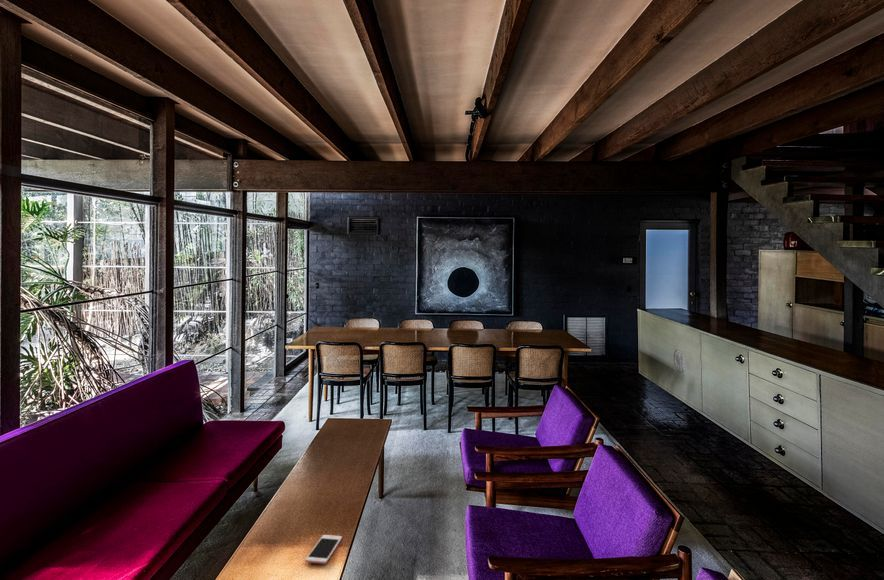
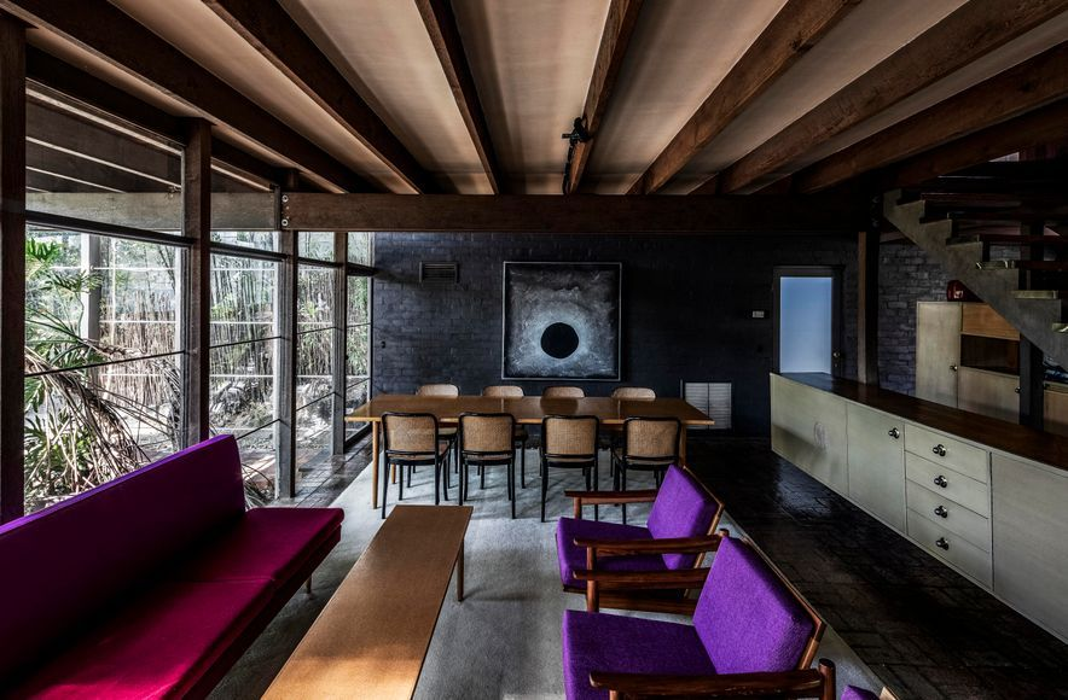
- cell phone (324, 548)
